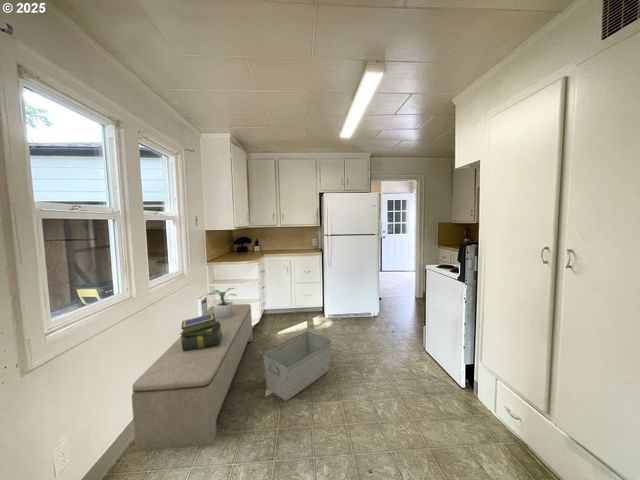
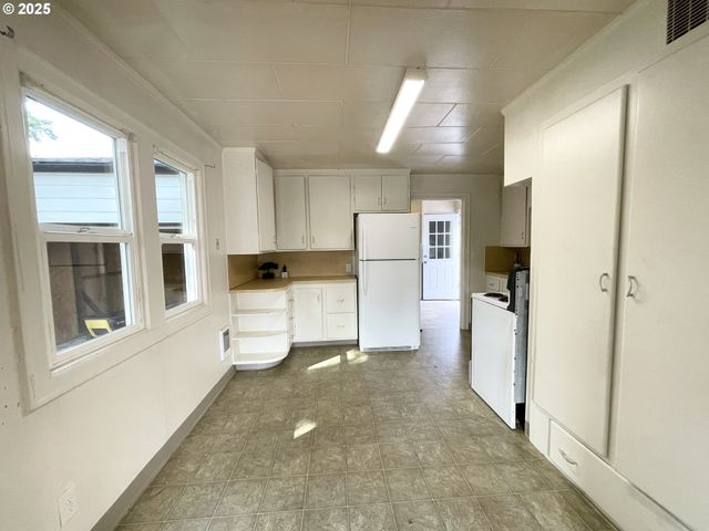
- bench (211, 353)
- storage bin (299, 362)
- stack of books (201, 330)
- potted plant (222, 302)
